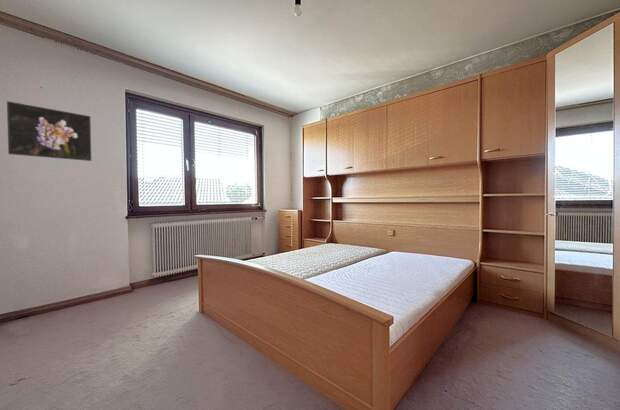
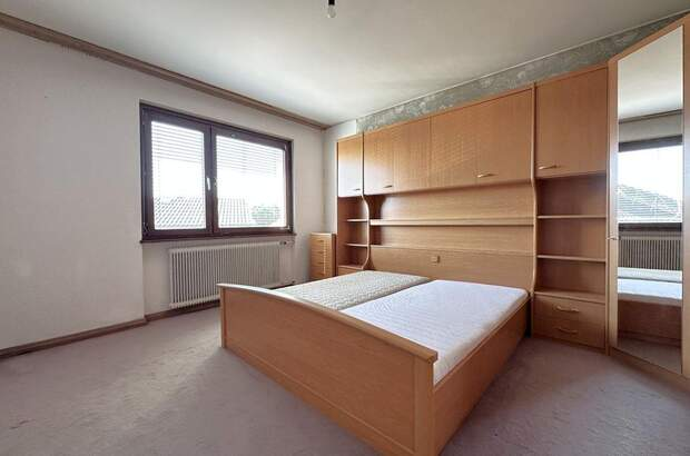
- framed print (52, 133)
